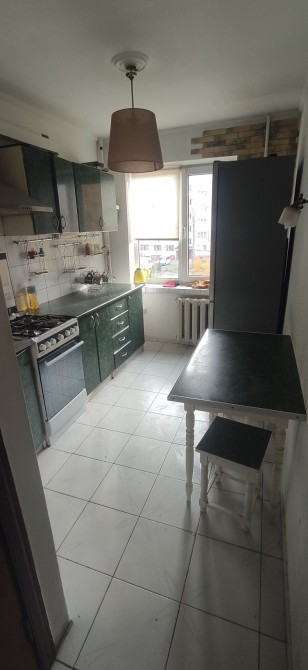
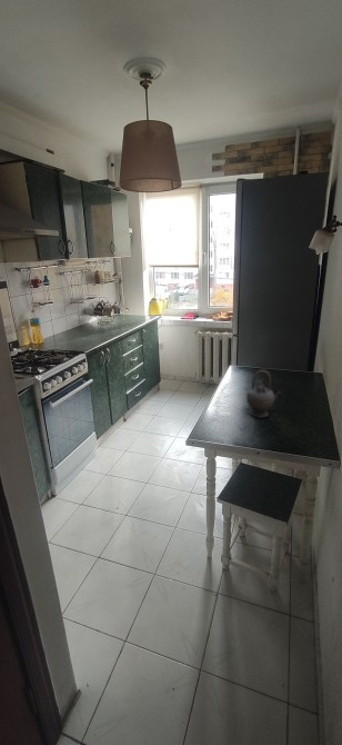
+ teapot (263, 393)
